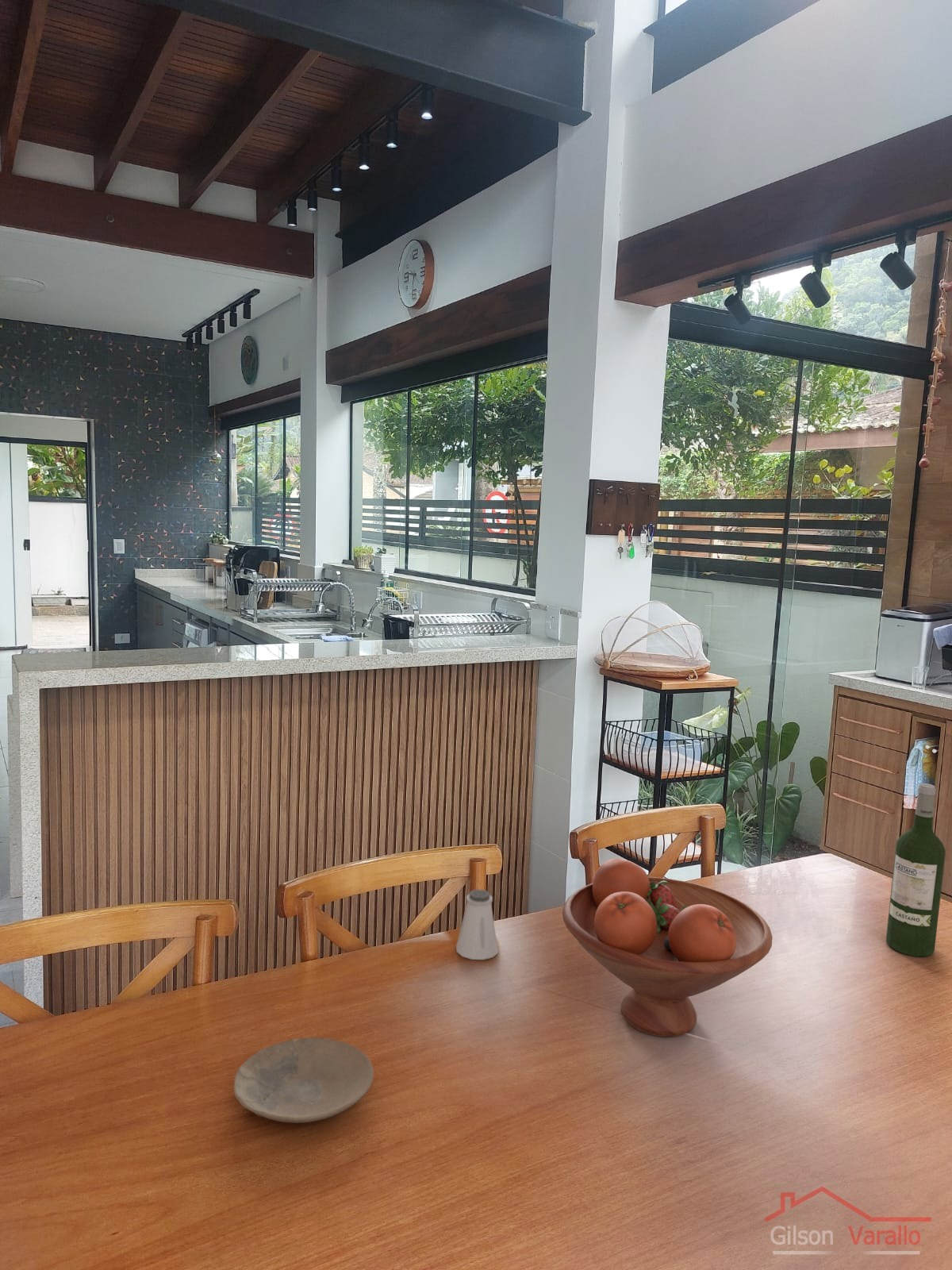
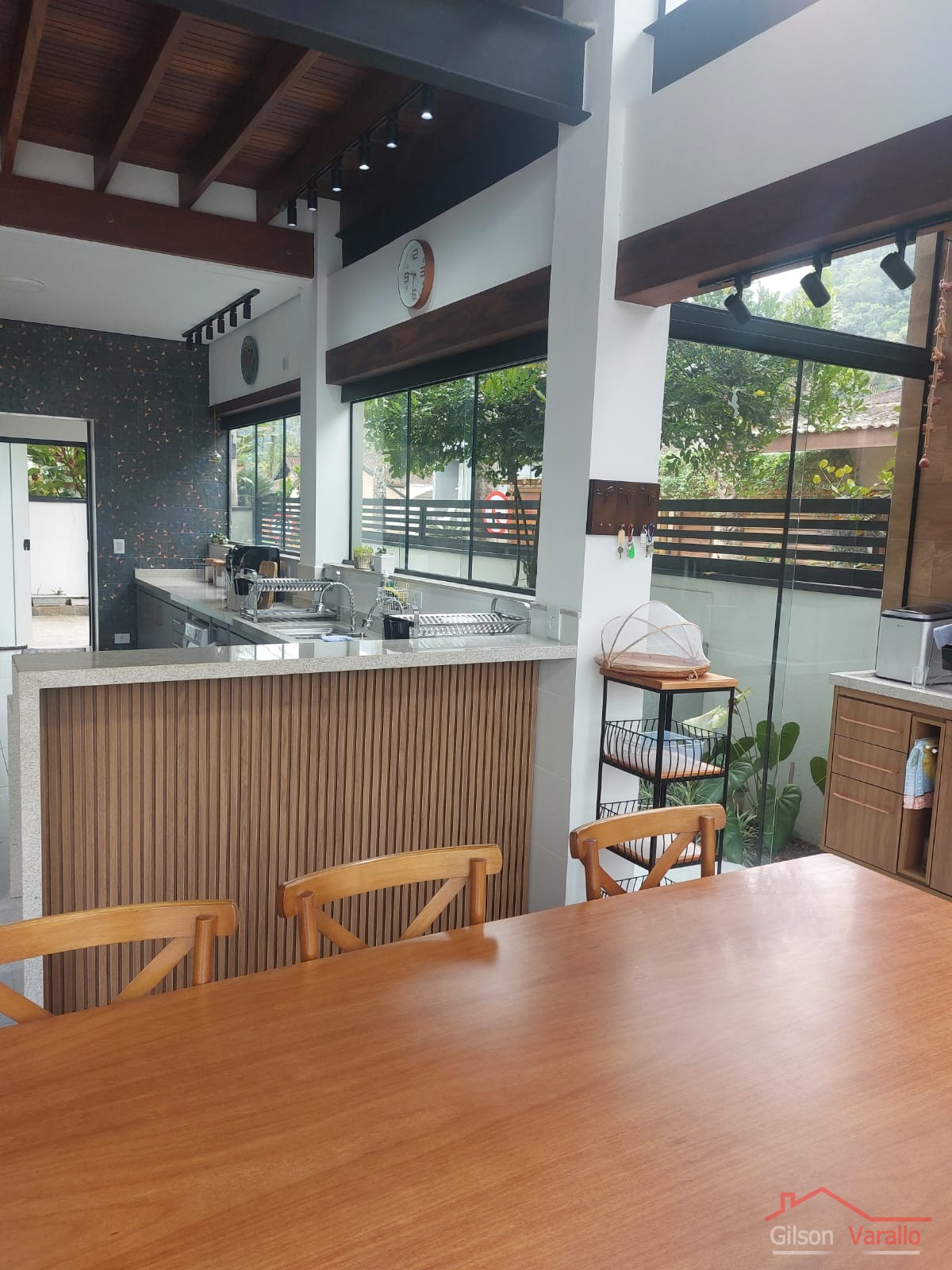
- plate (304, 1084)
- wine bottle (918, 867)
- fruit bowl (662, 948)
- saltshaker (478, 922)
